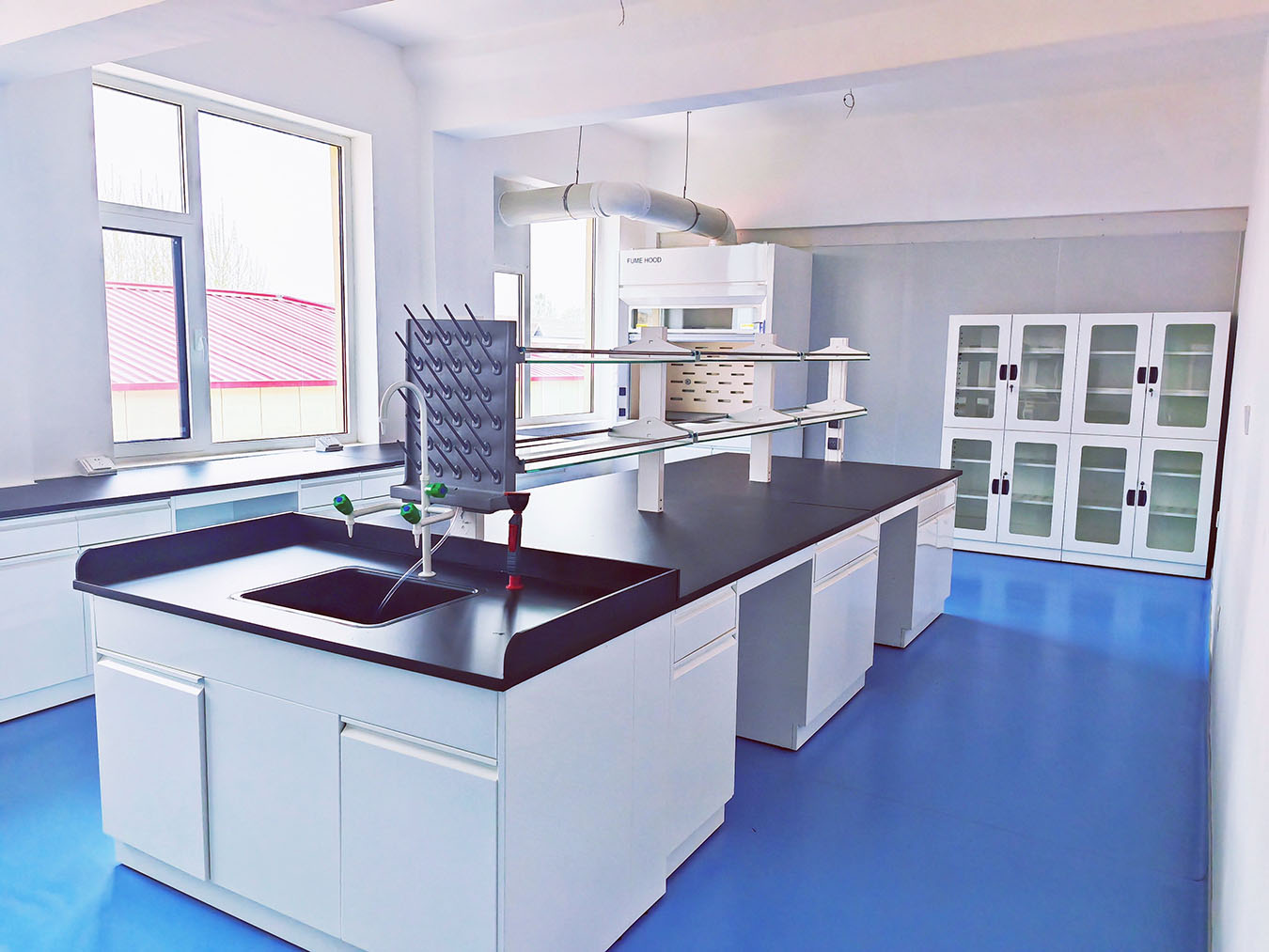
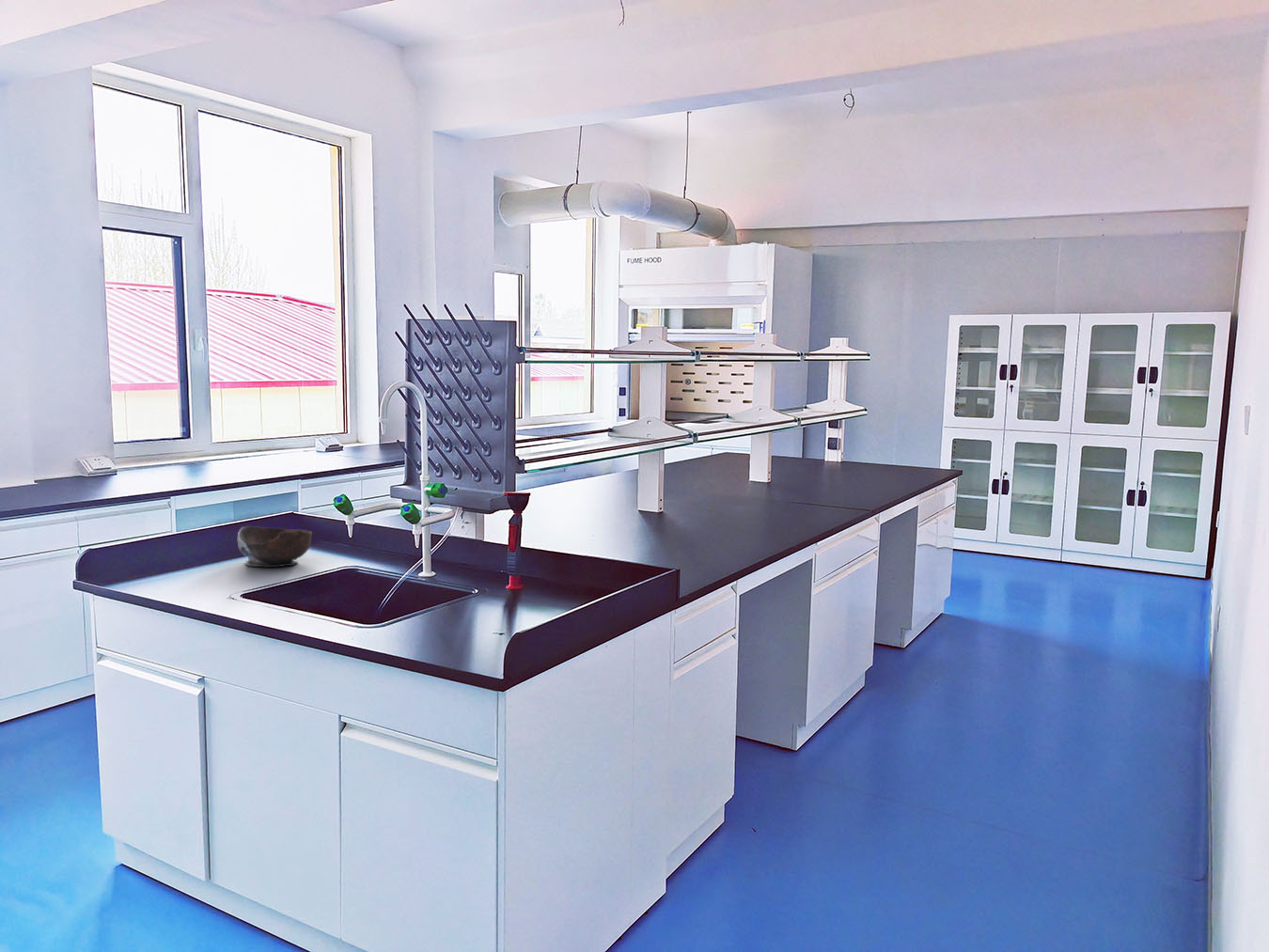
+ bowl (273, 543)
